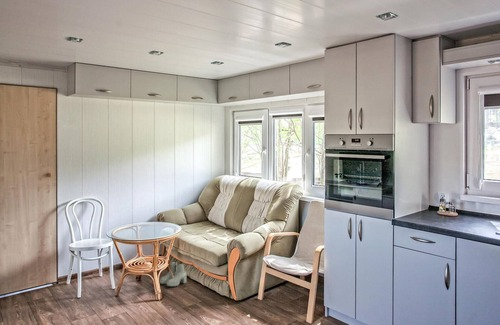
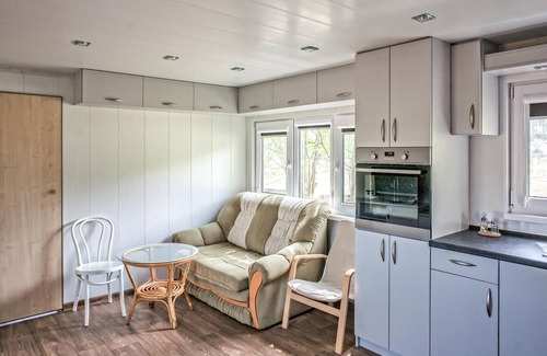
- boots (173, 273)
